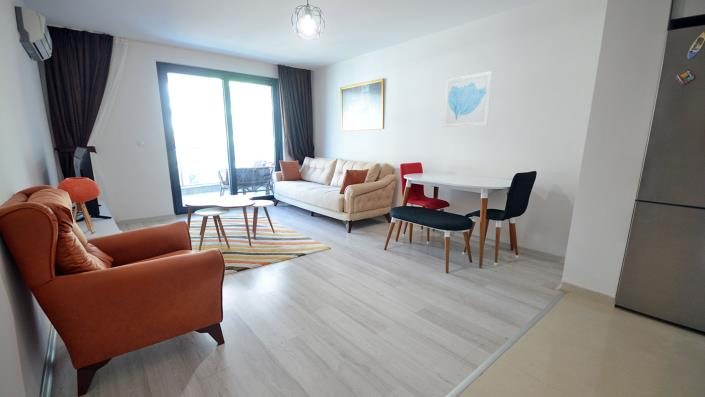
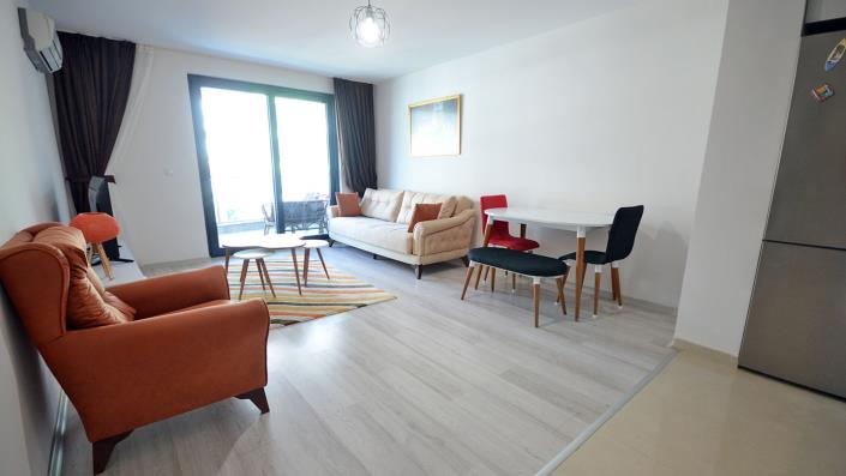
- wall art (465, 101)
